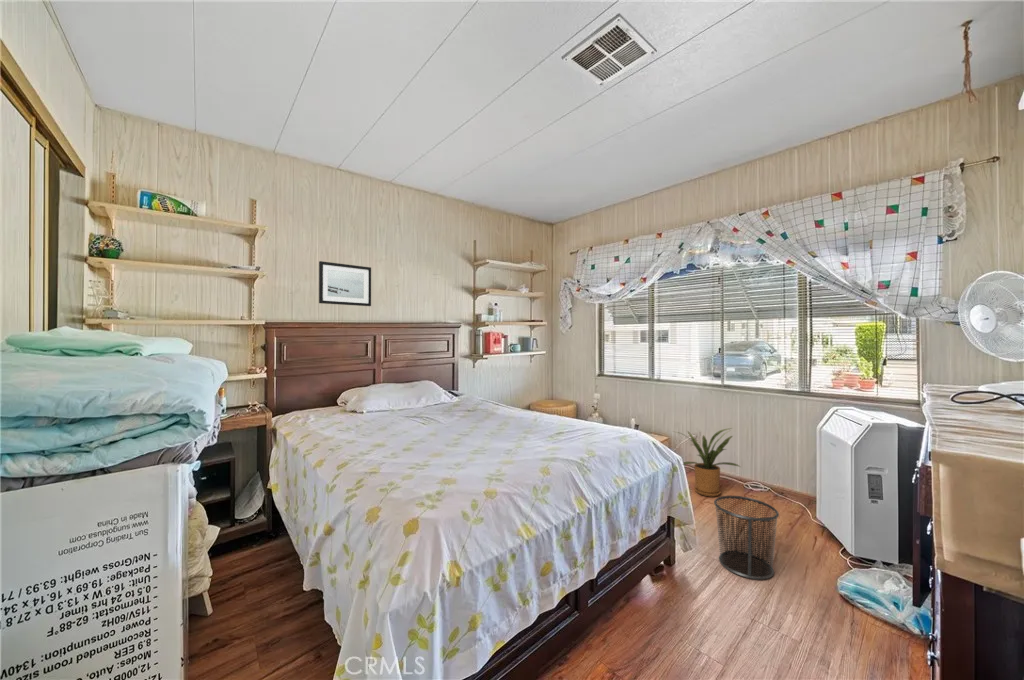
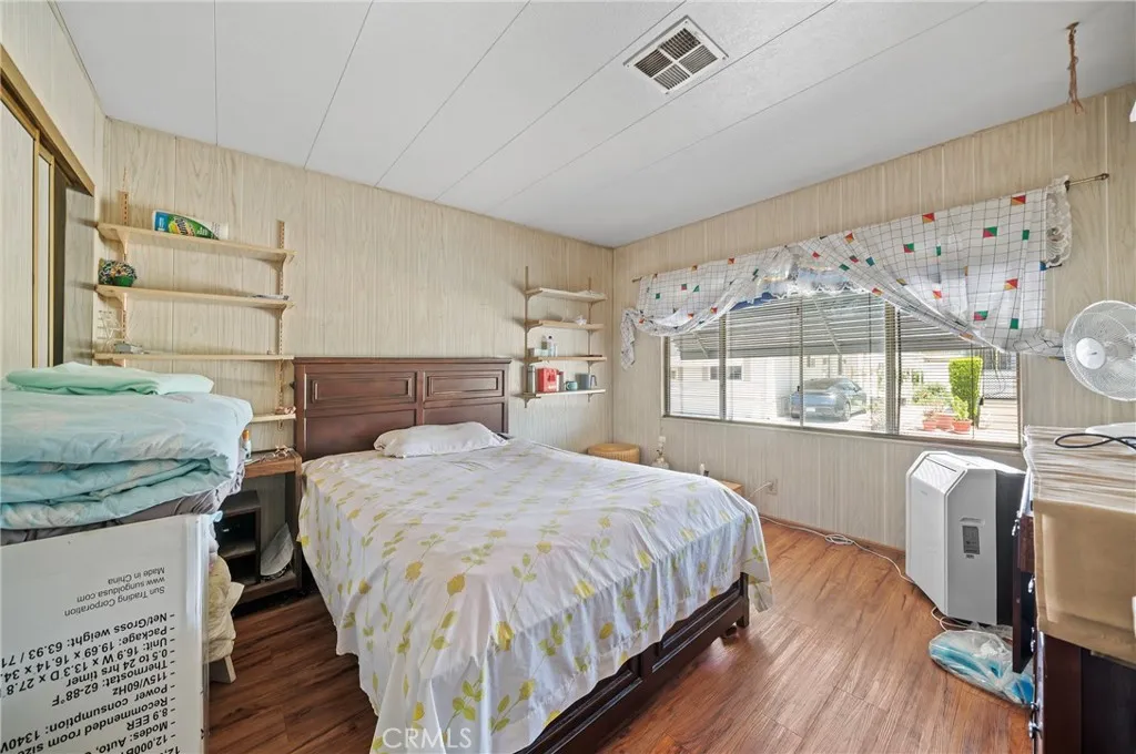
- wall art (346, 284)
- waste bin (745, 535)
- house plant (707, 458)
